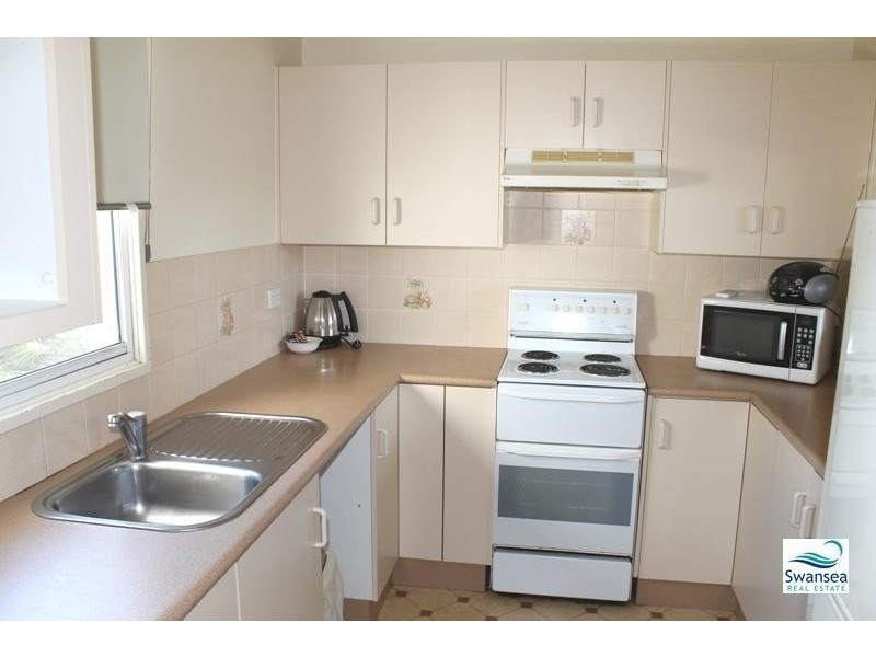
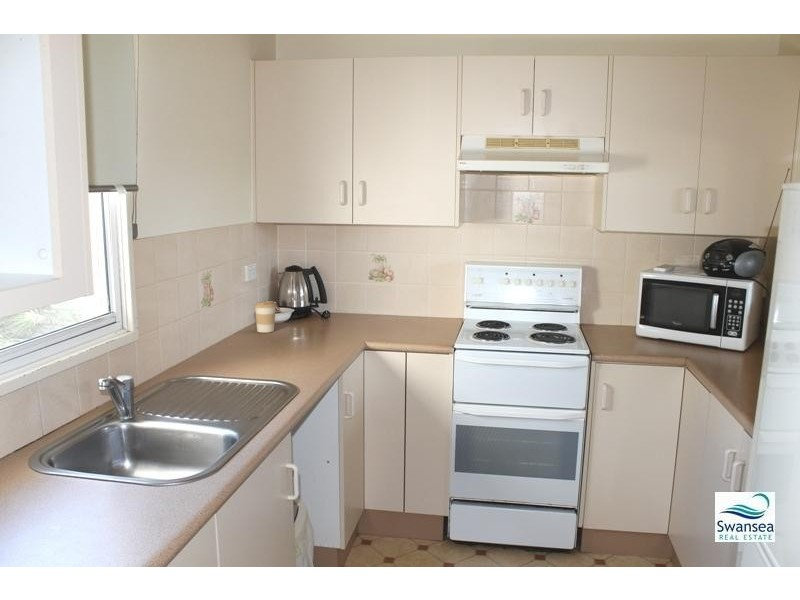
+ coffee cup (265, 316)
